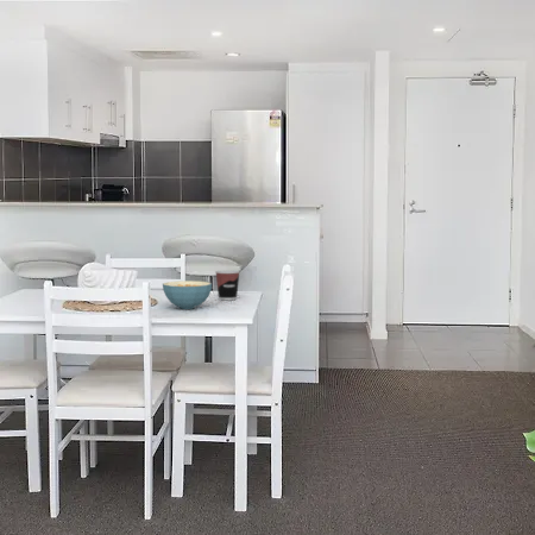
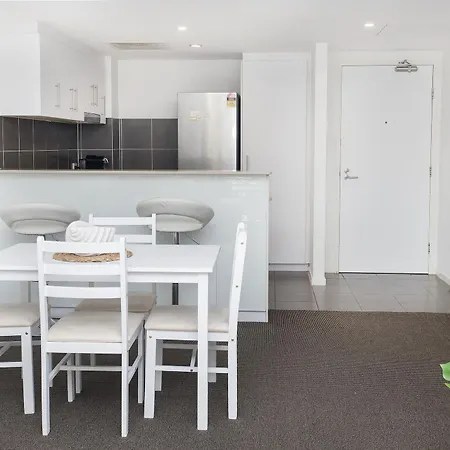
- cup (227, 284)
- cereal bowl (187, 295)
